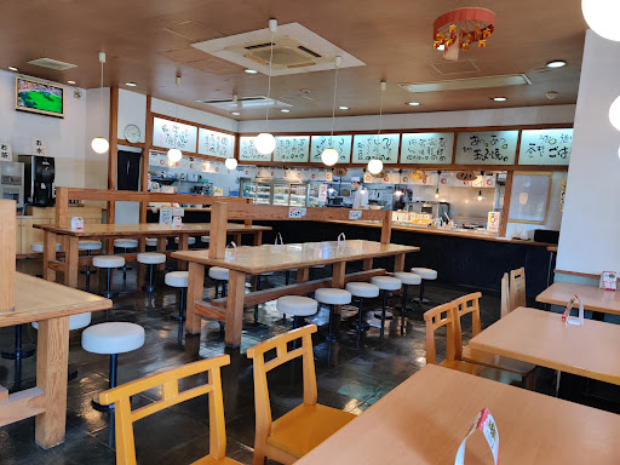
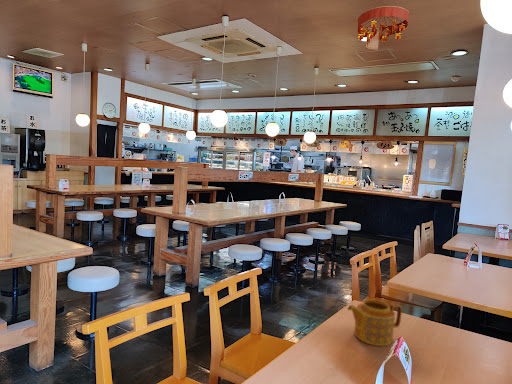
+ teapot (373, 320)
